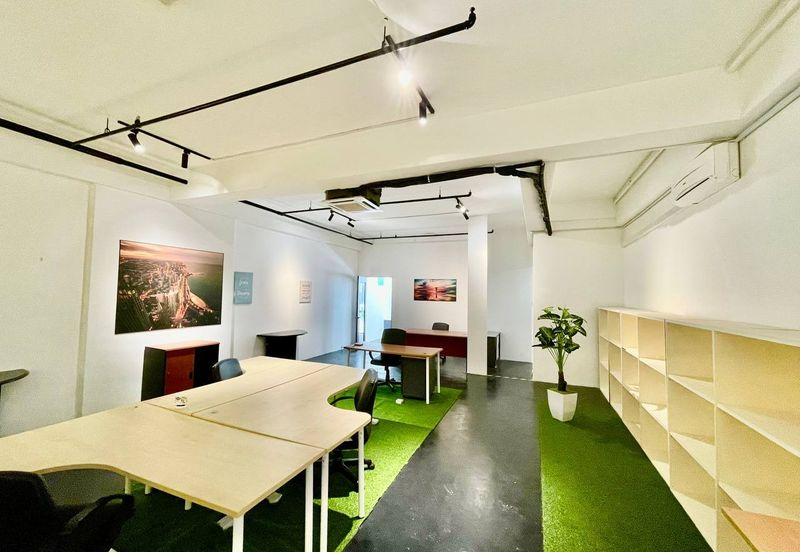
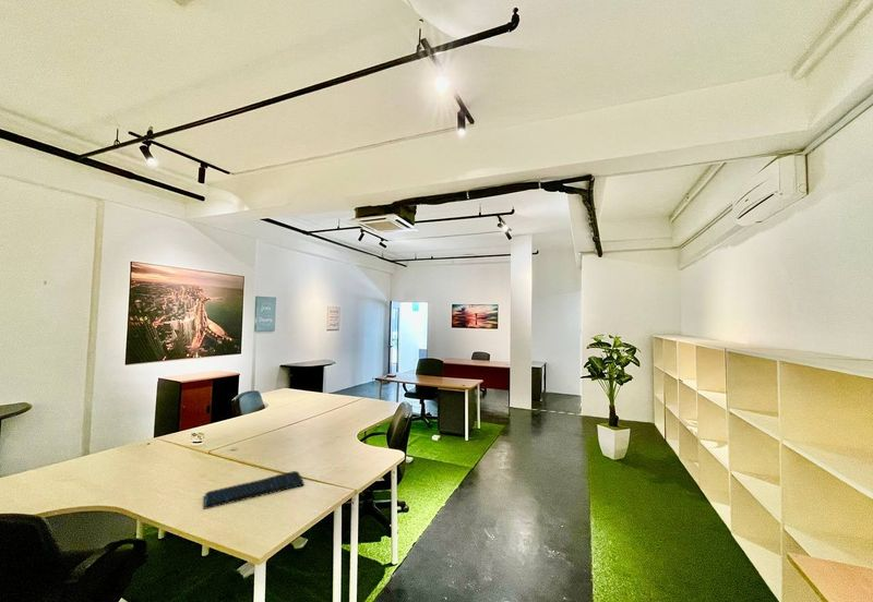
+ keyboard (255, 486)
